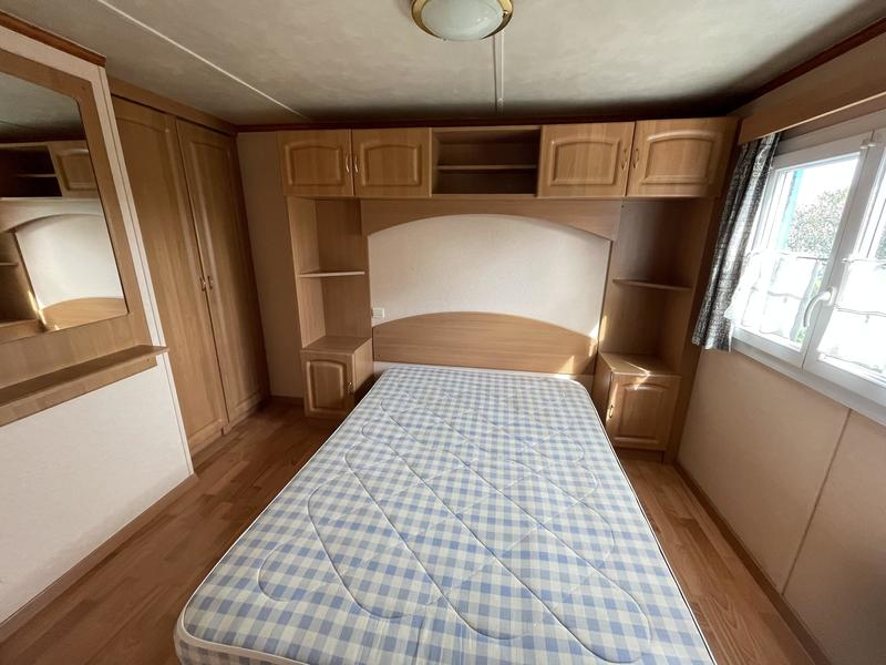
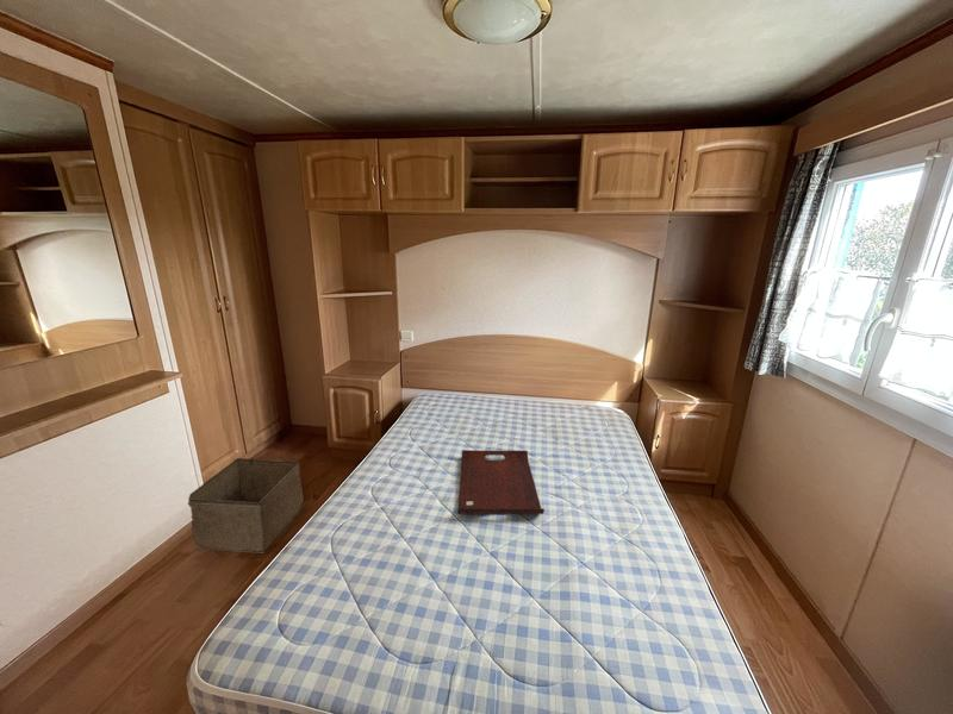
+ serving tray (497, 480)
+ storage bin (250, 501)
